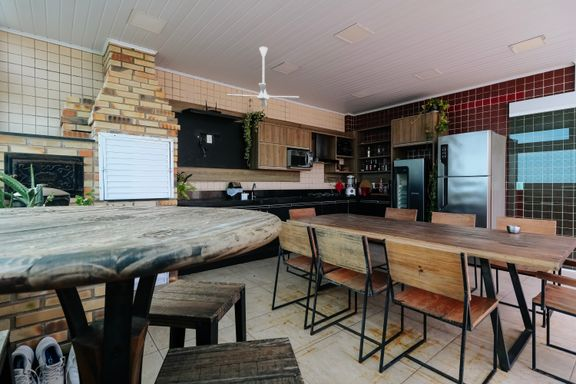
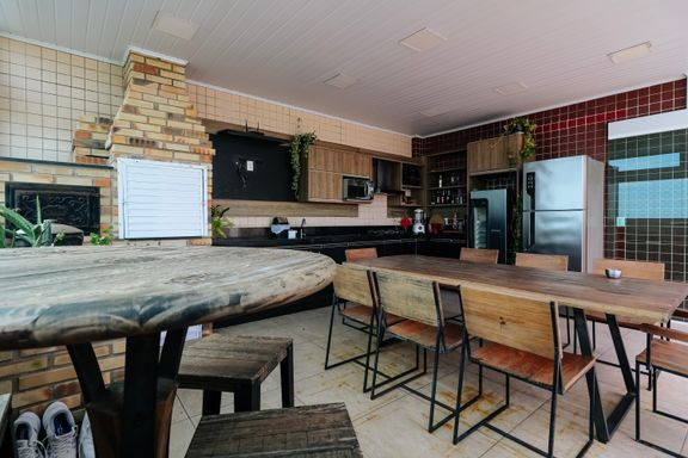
- ceiling fan (263, 73)
